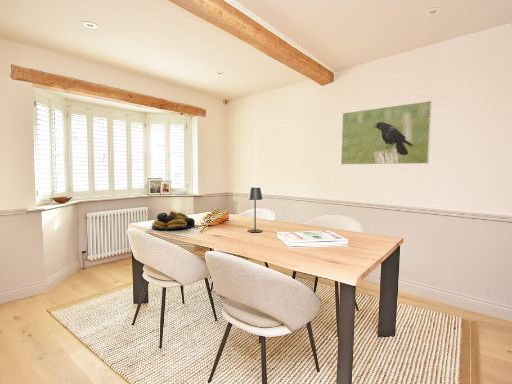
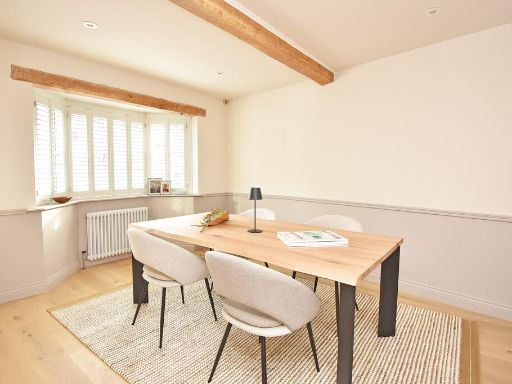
- fruit bowl (173, 218)
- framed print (381, 136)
